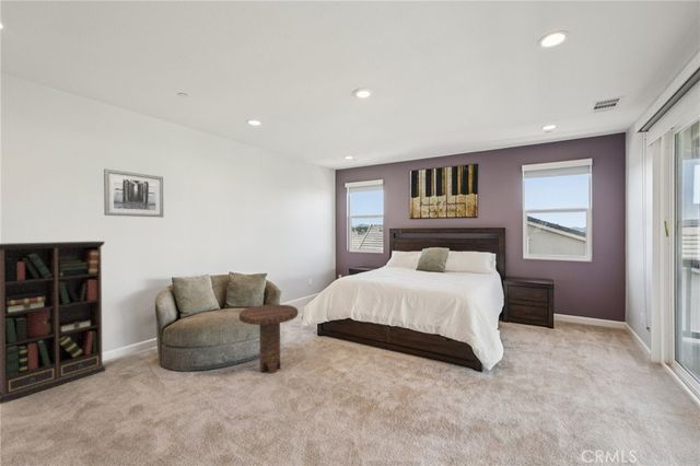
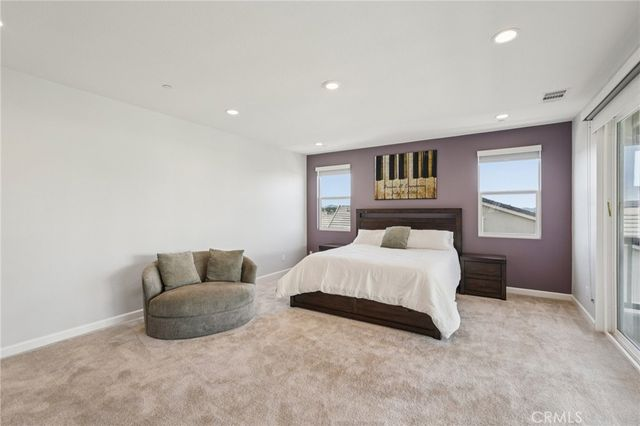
- side table (269, 340)
- wall art (136, 195)
- bookcase (52, 312)
